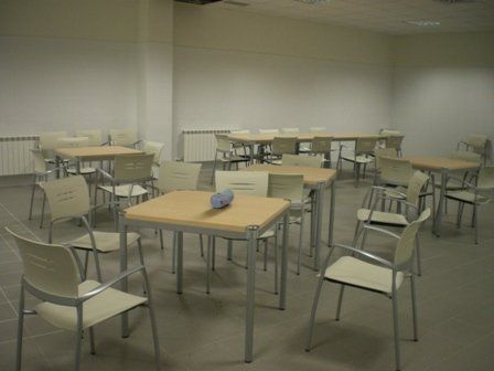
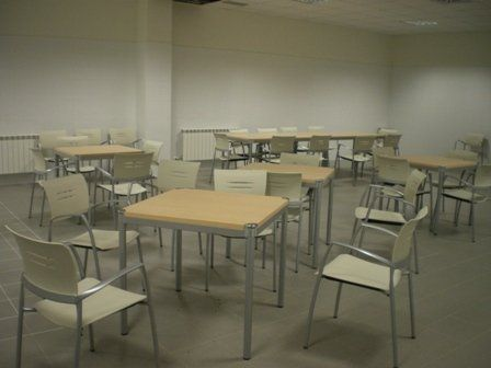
- pencil case (222, 198)
